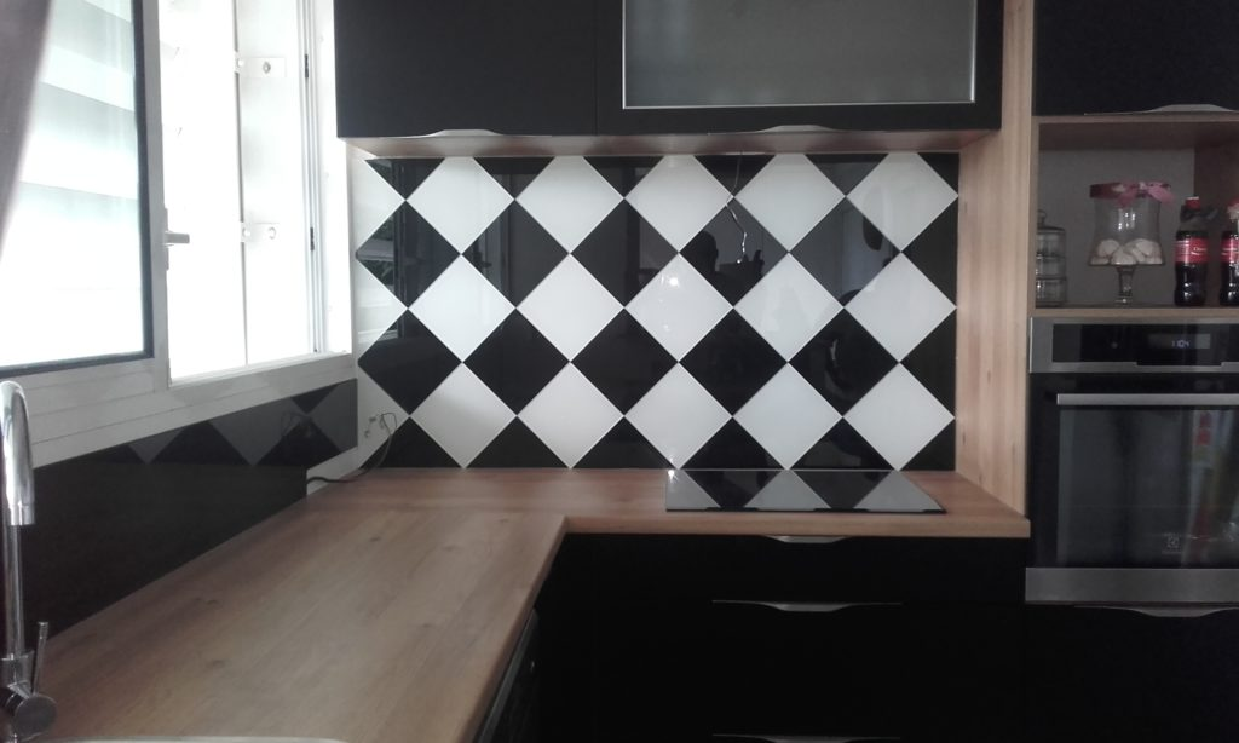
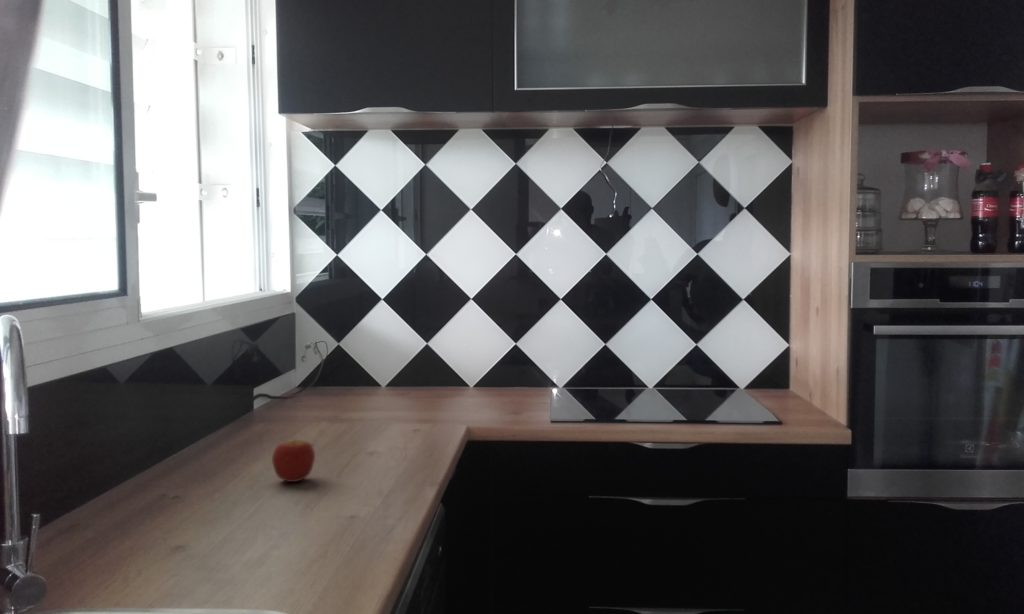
+ apple (294, 459)
